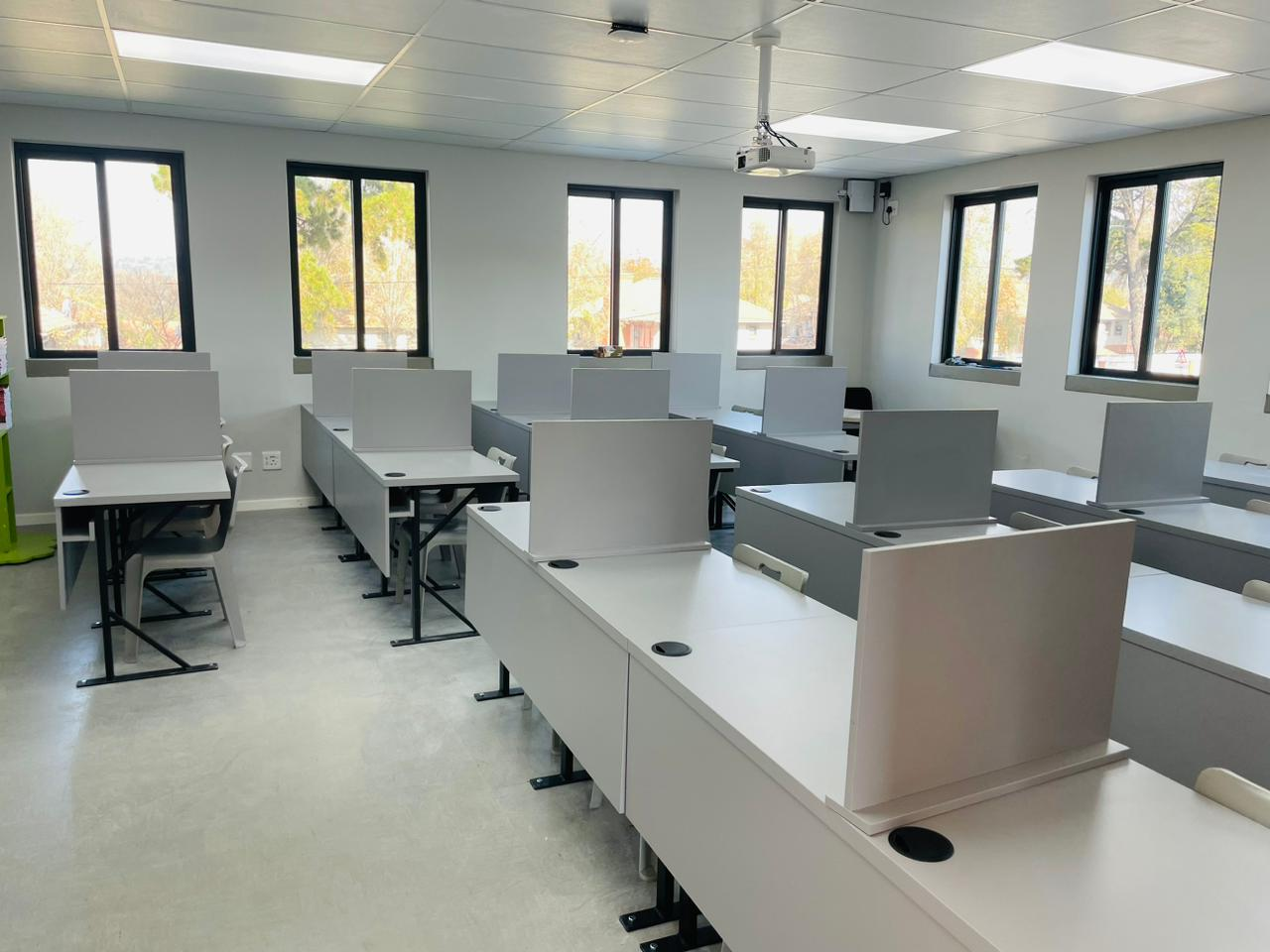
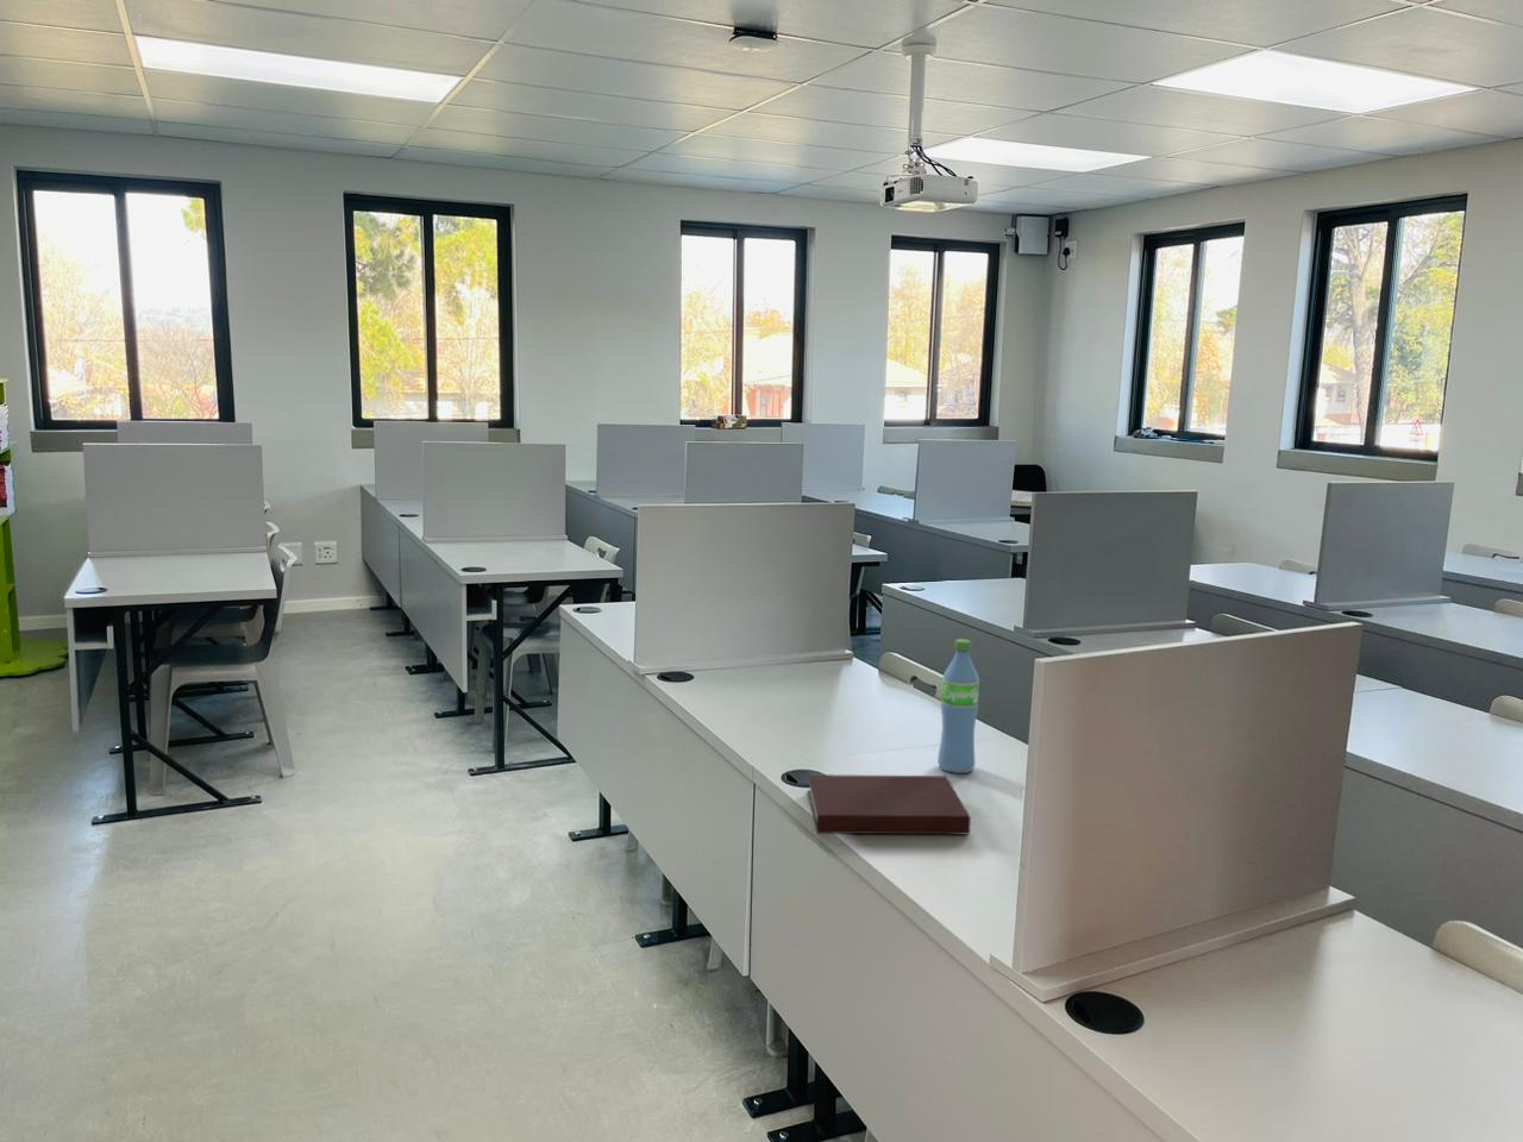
+ notebook (884, 803)
+ water bottle (959, 704)
